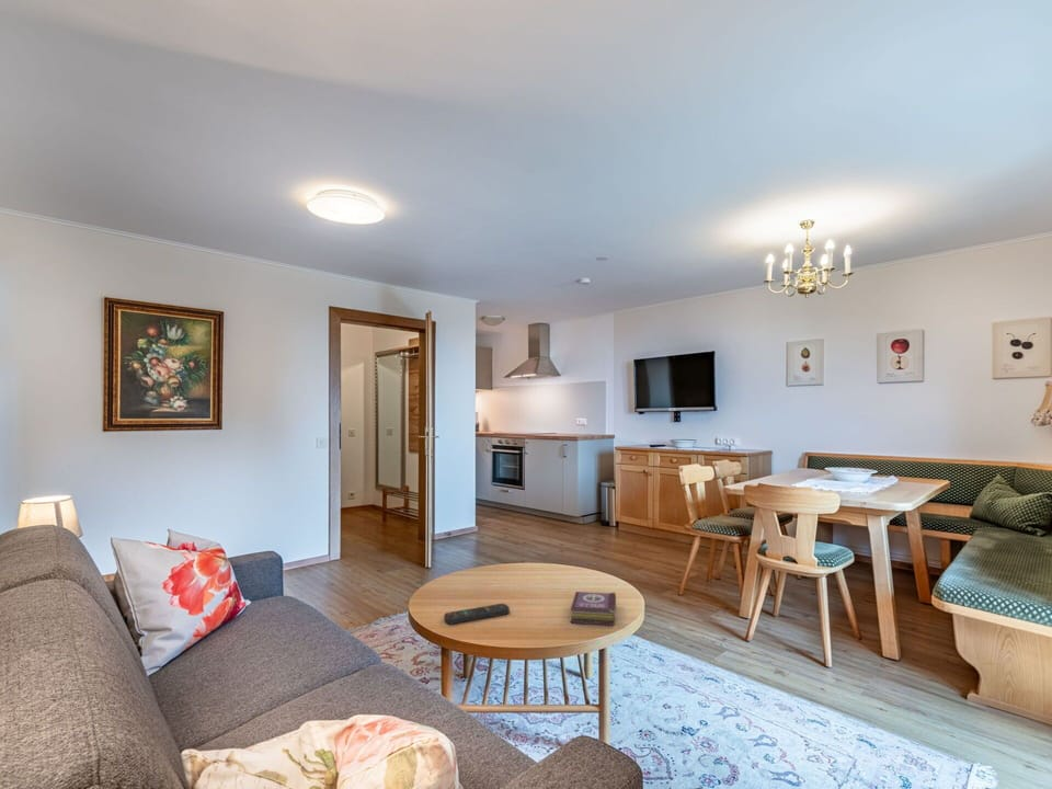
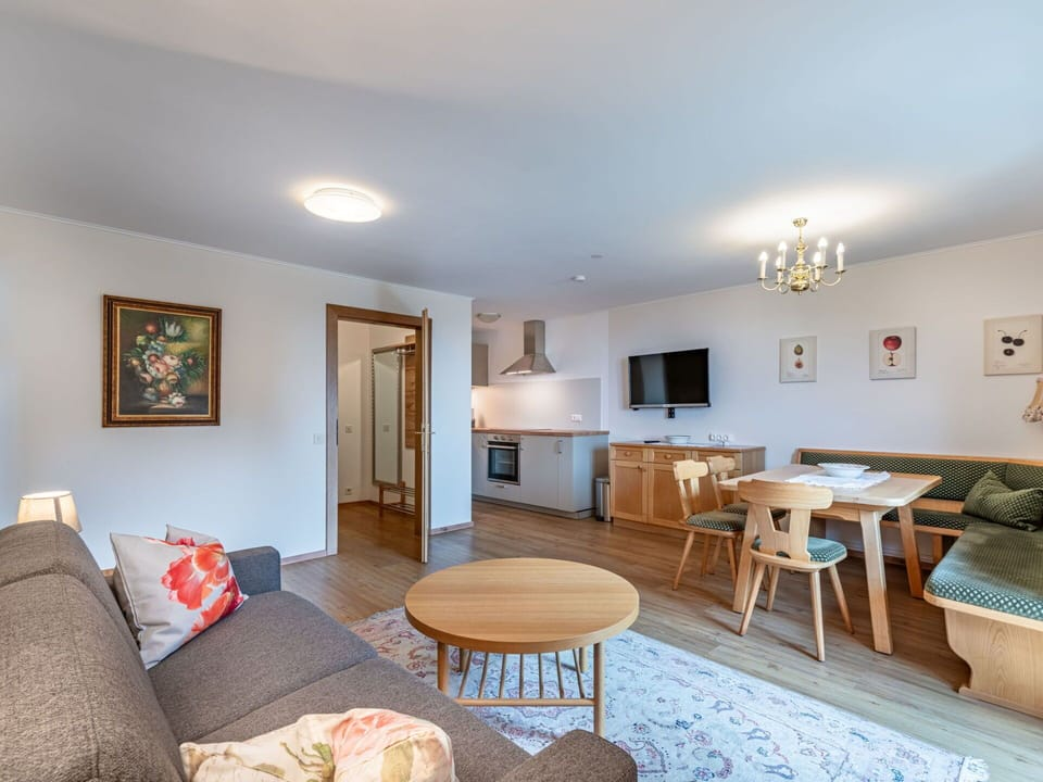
- book (594, 606)
- remote control (477, 613)
